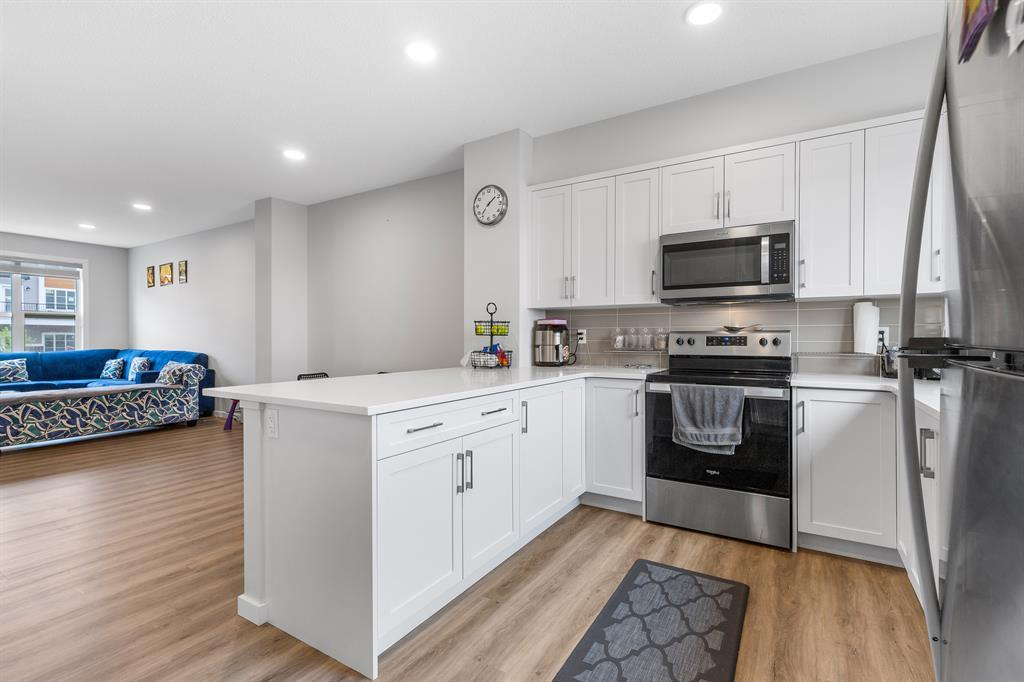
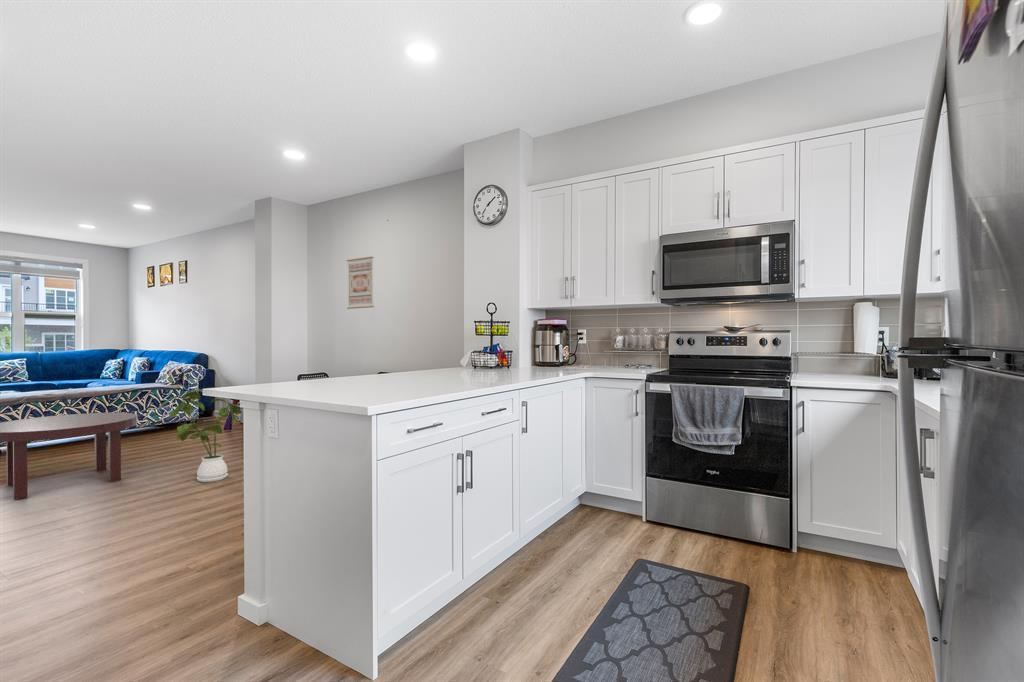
+ wall art (360, 283)
+ house plant (197, 434)
+ coffee table (64, 437)
